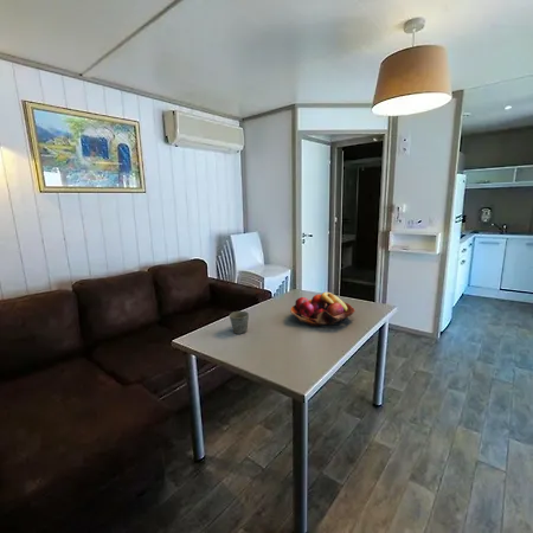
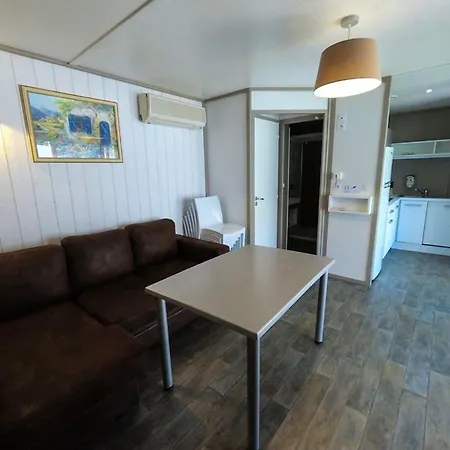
- fruit basket (322, 307)
- mug (239, 321)
